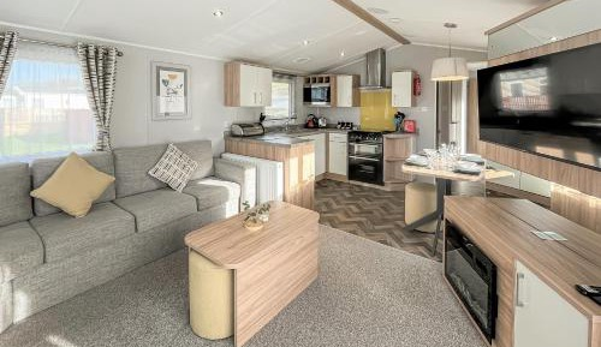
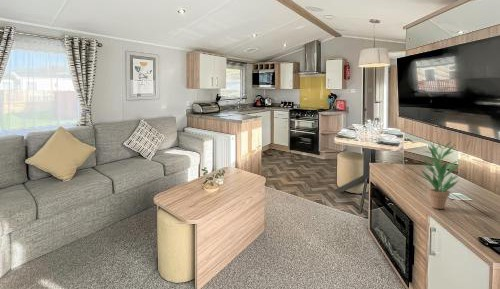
+ potted plant (439, 173)
